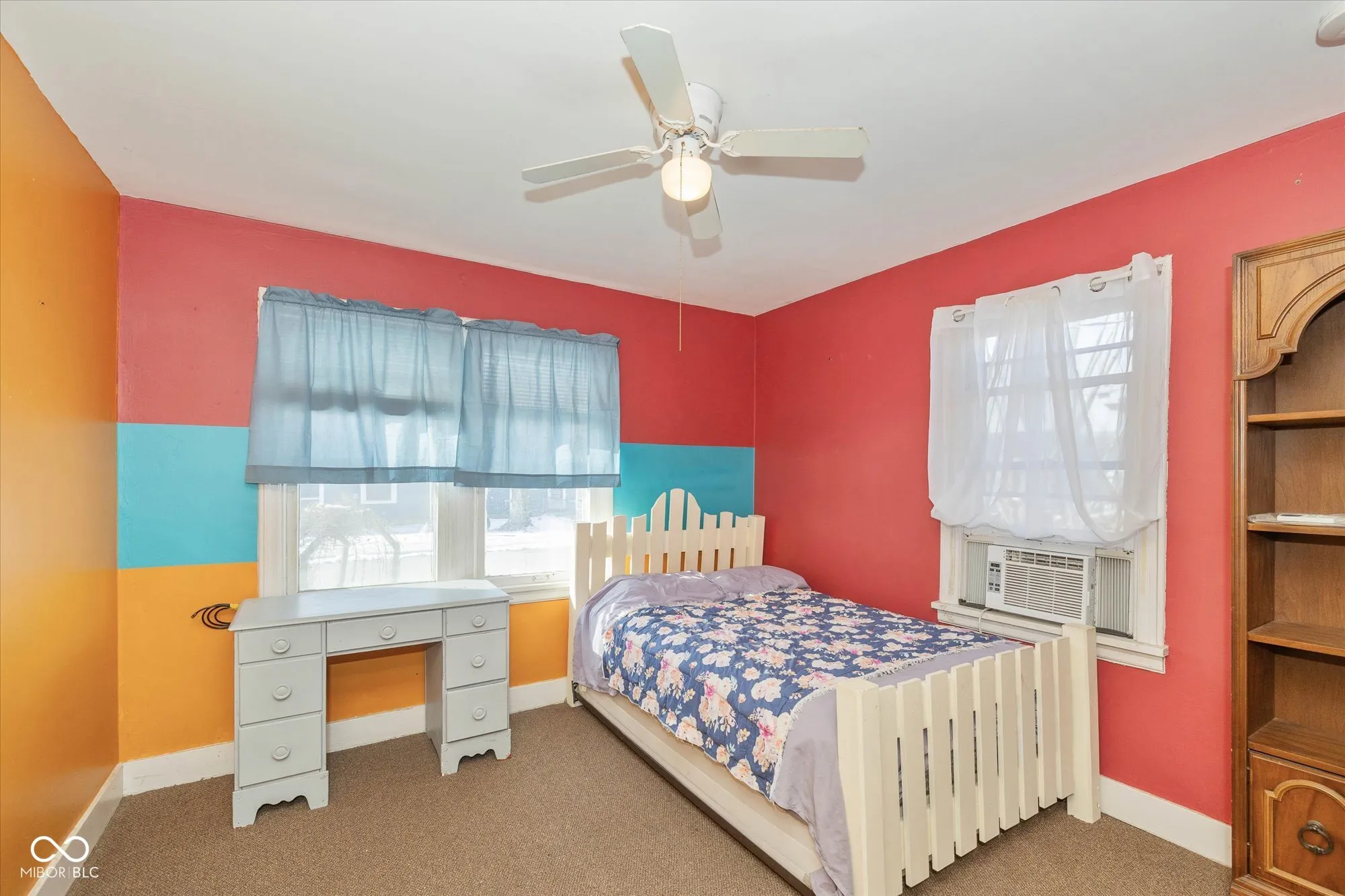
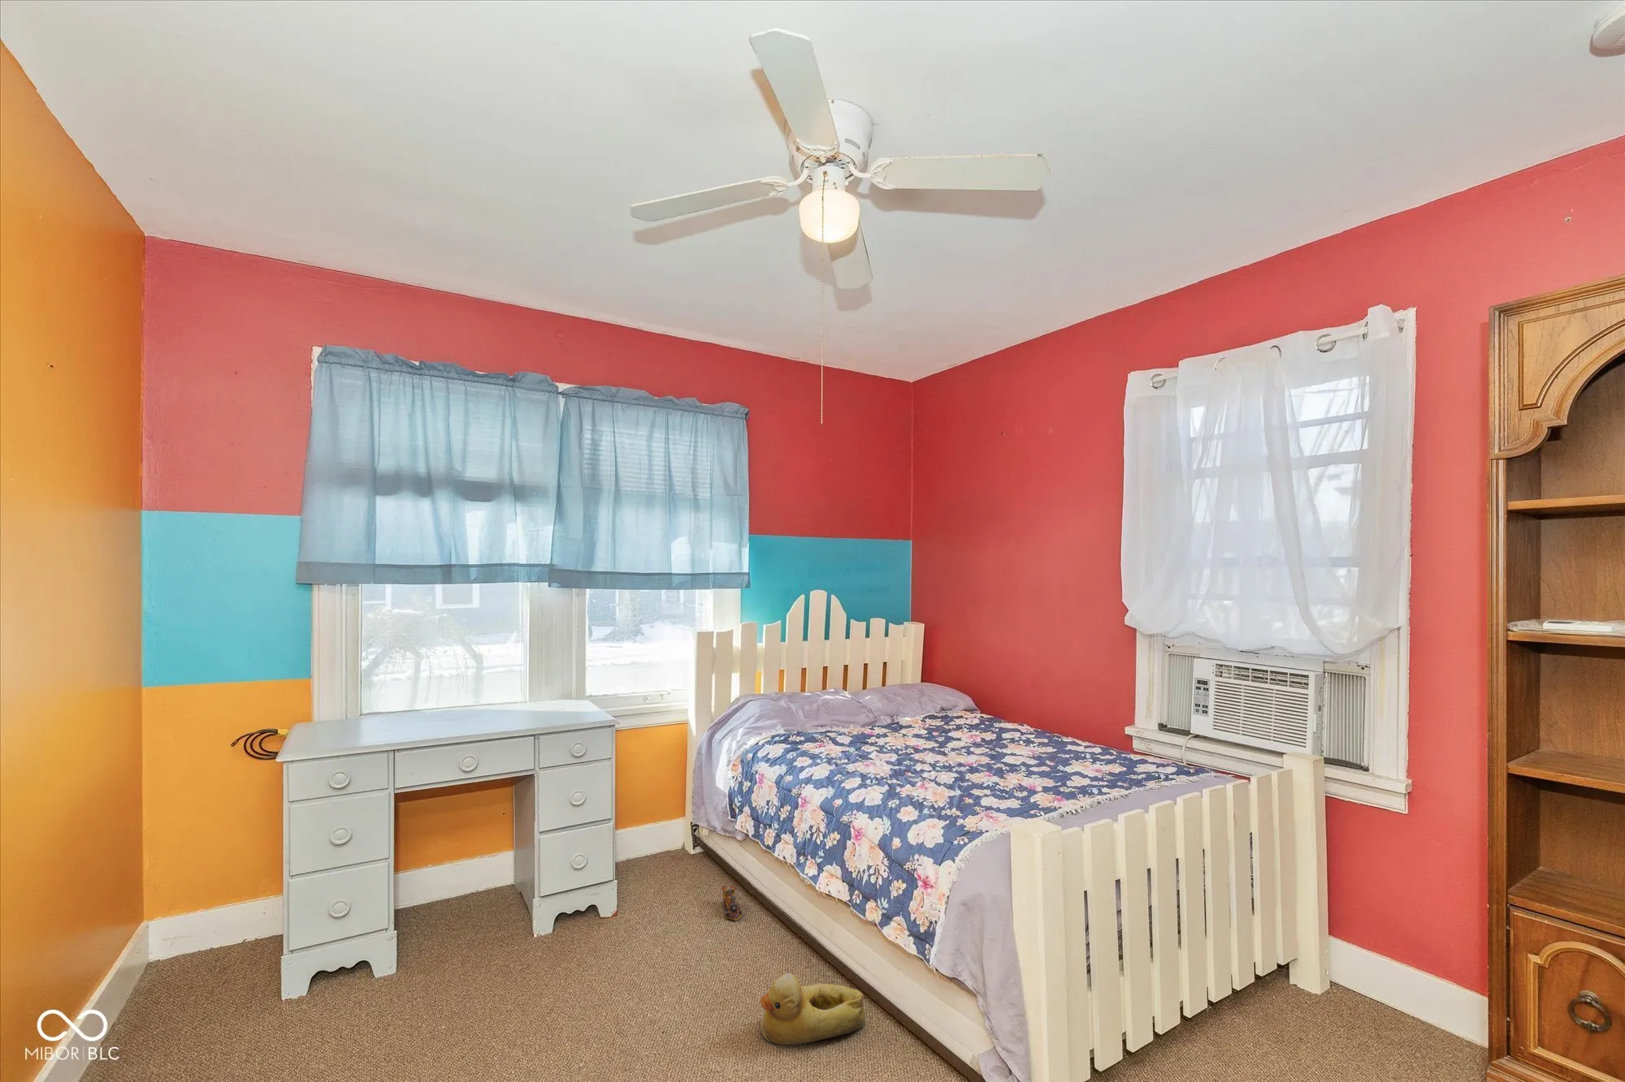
+ toy train (731, 900)
+ rubber duck (811, 997)
